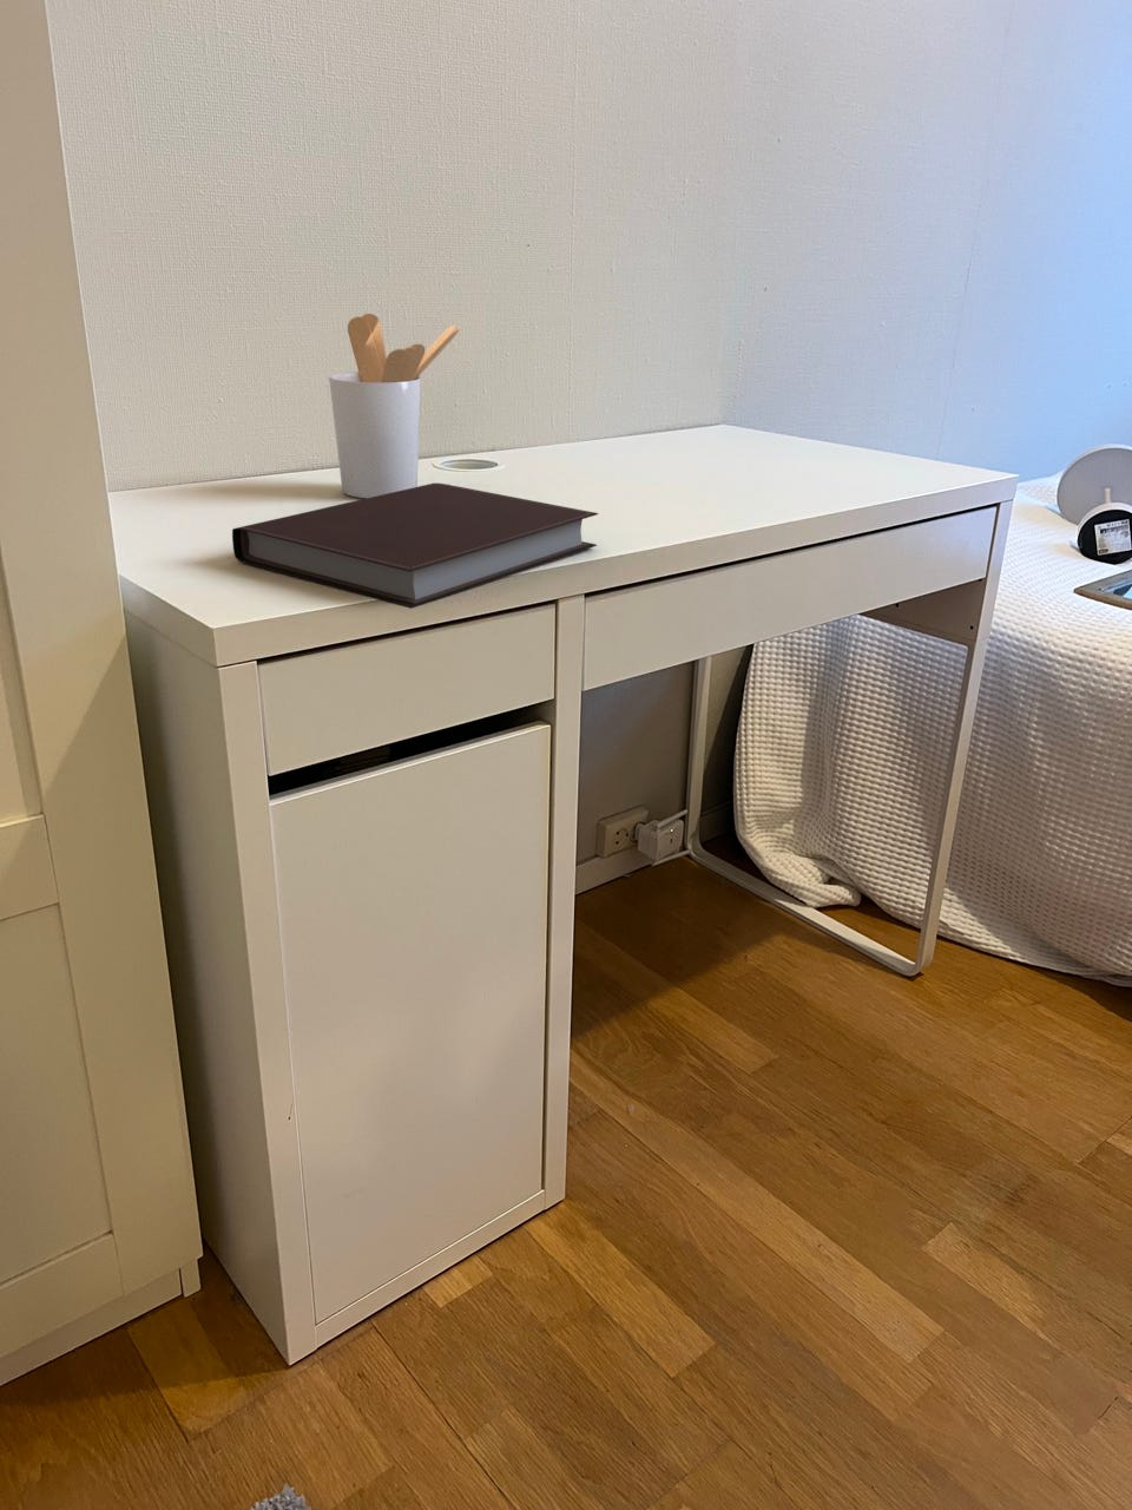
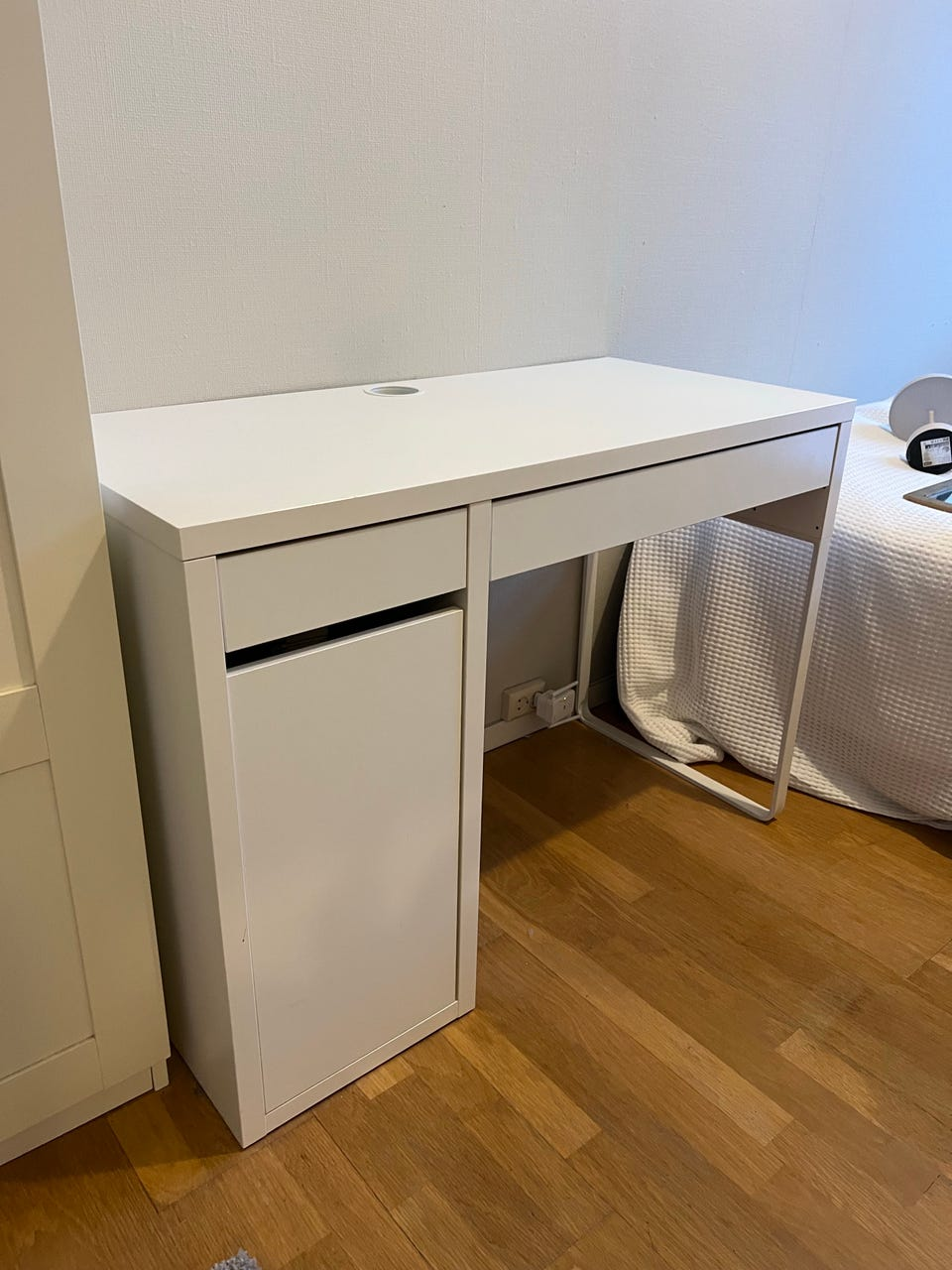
- utensil holder (400, 405)
- notebook (422, 535)
